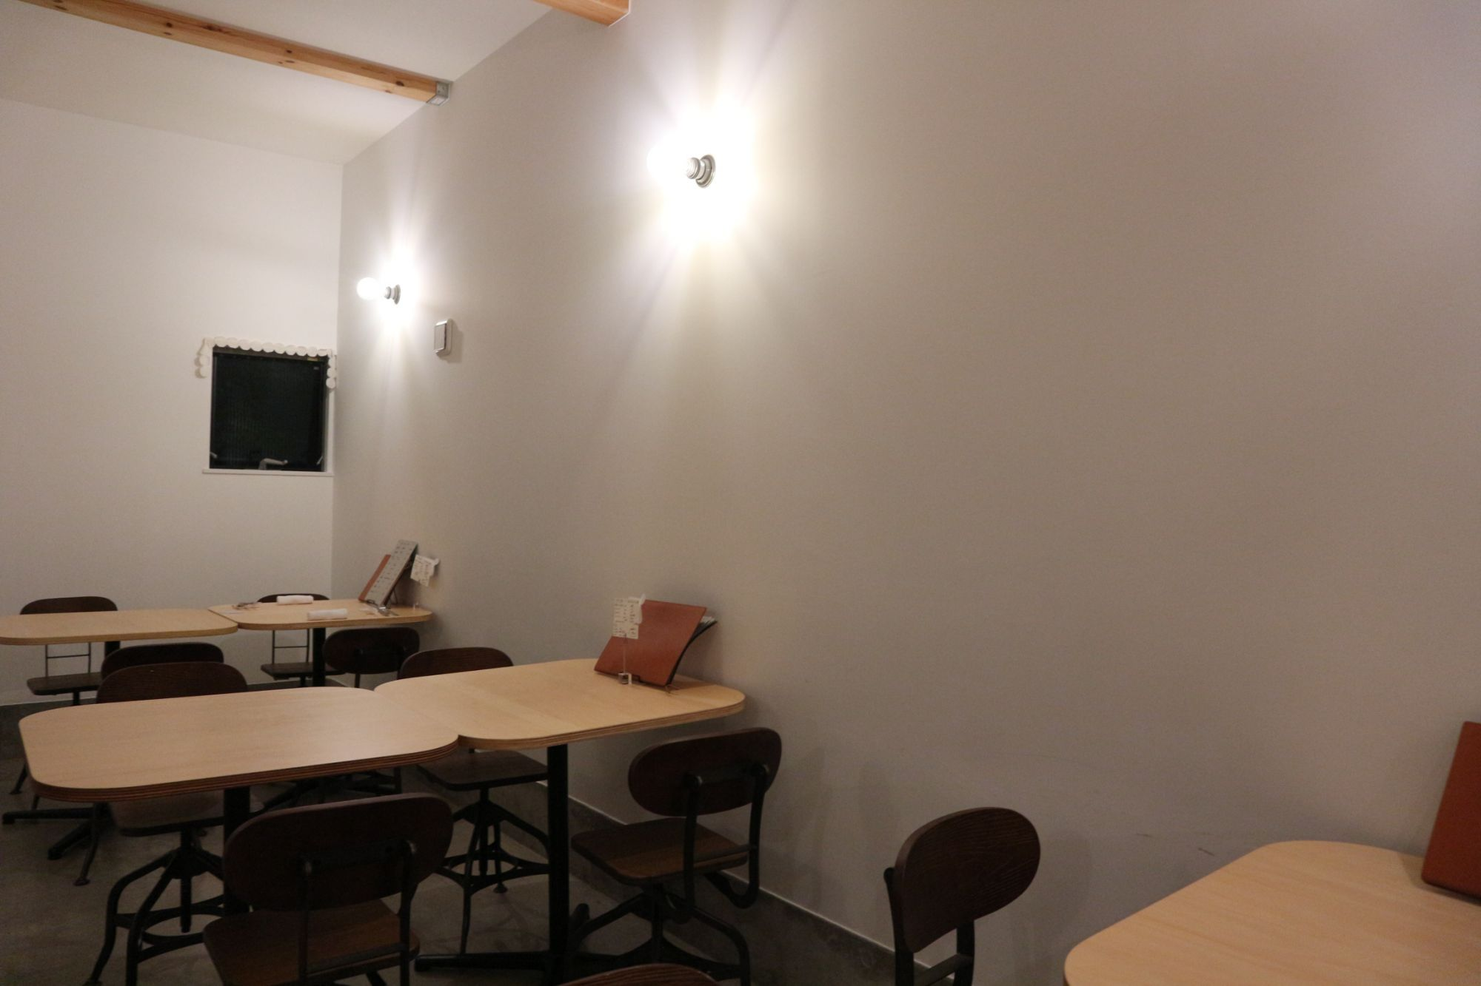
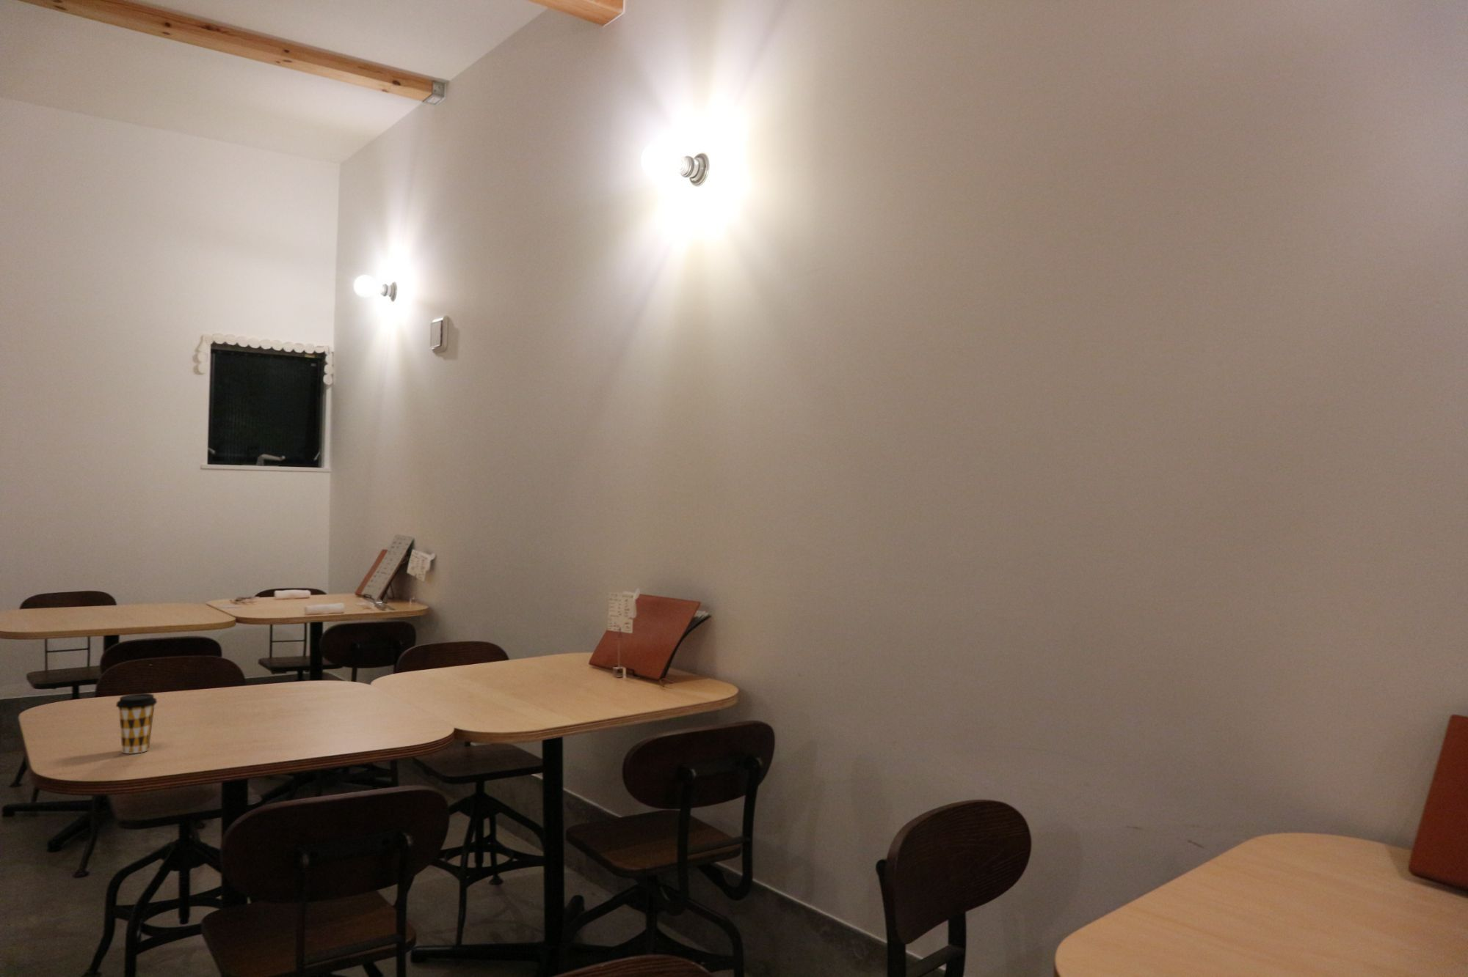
+ coffee cup (135, 723)
